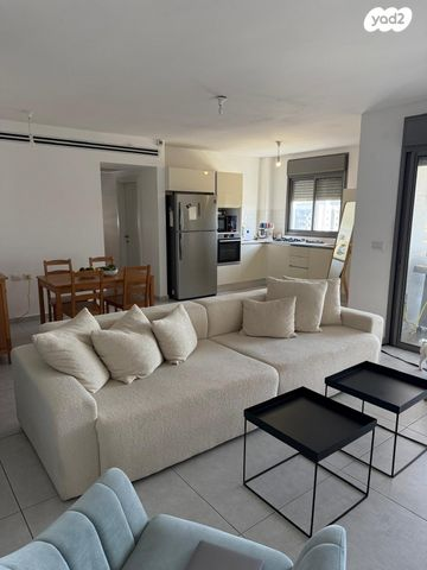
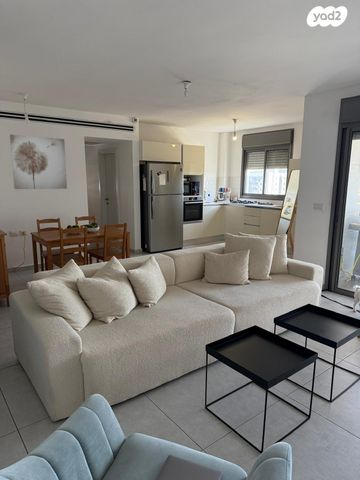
+ wall art (40, 163)
